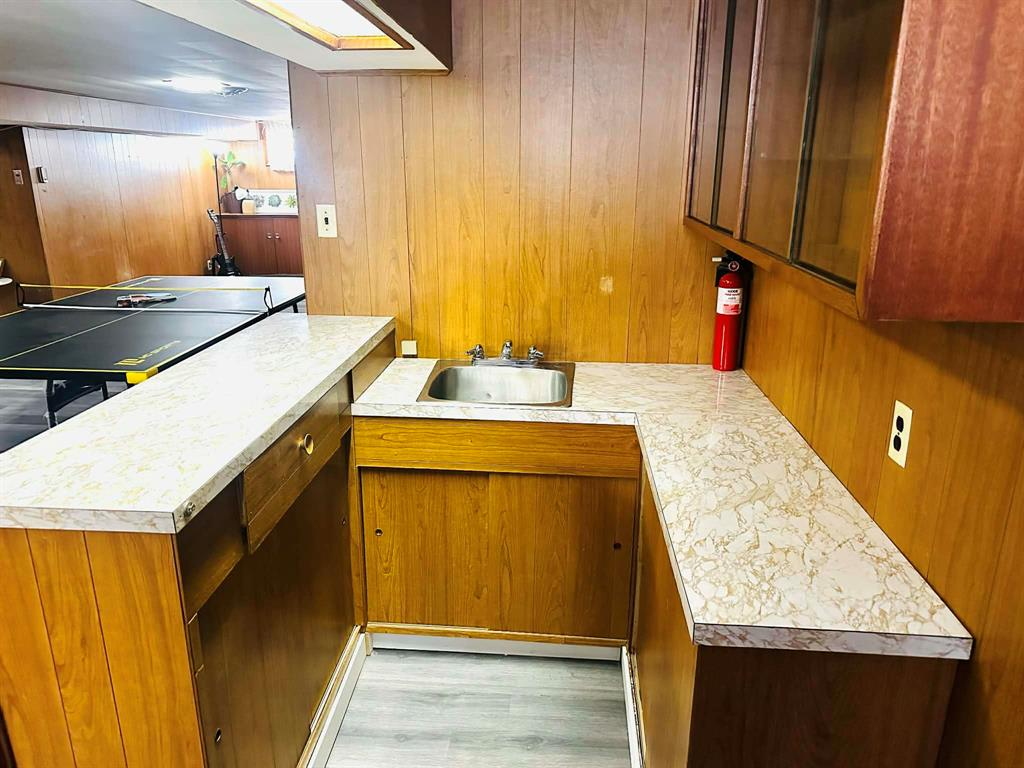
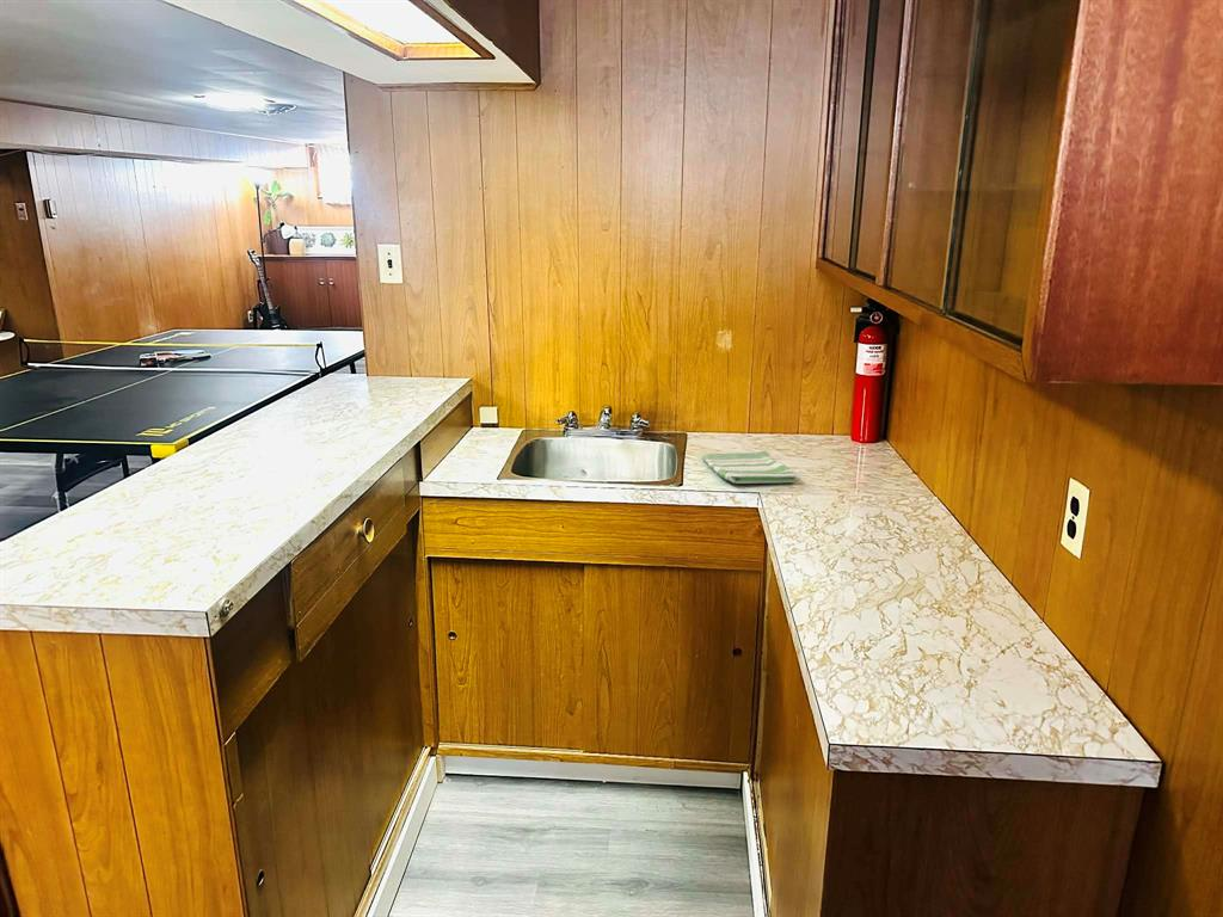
+ dish towel (748, 466)
